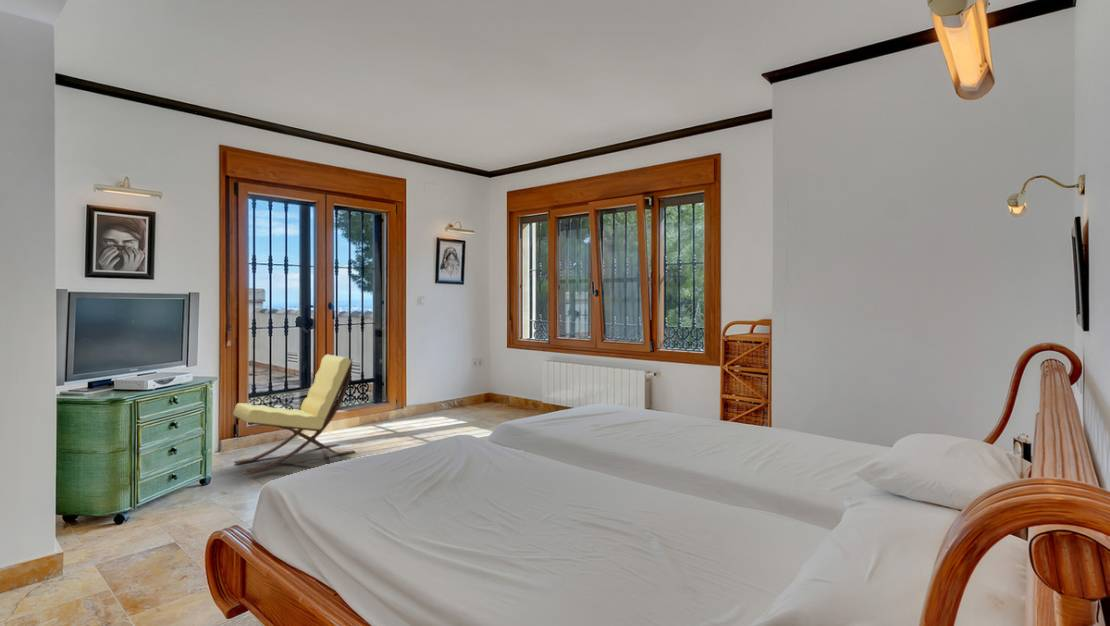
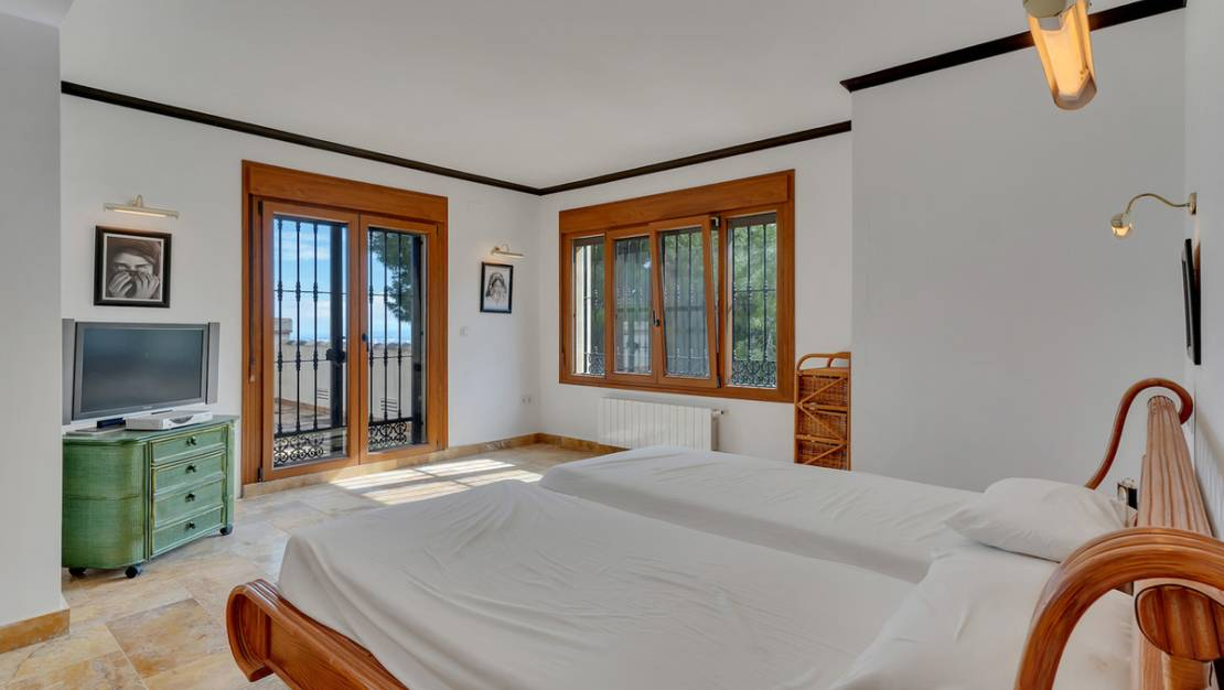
- lounge chair (296, 410)
